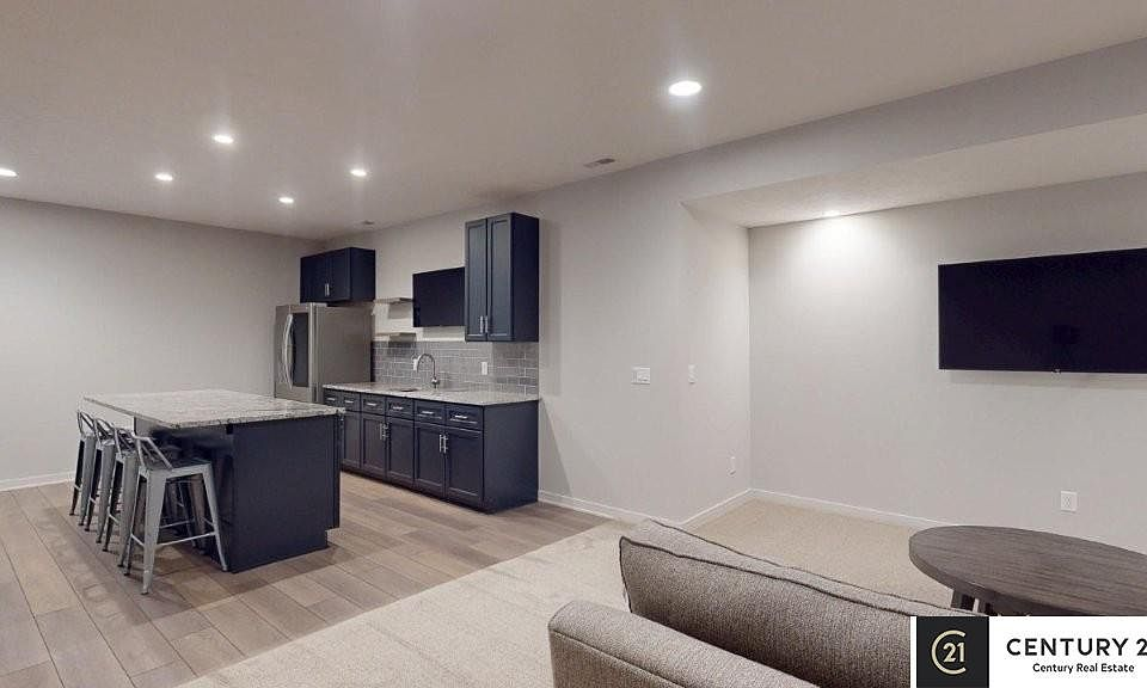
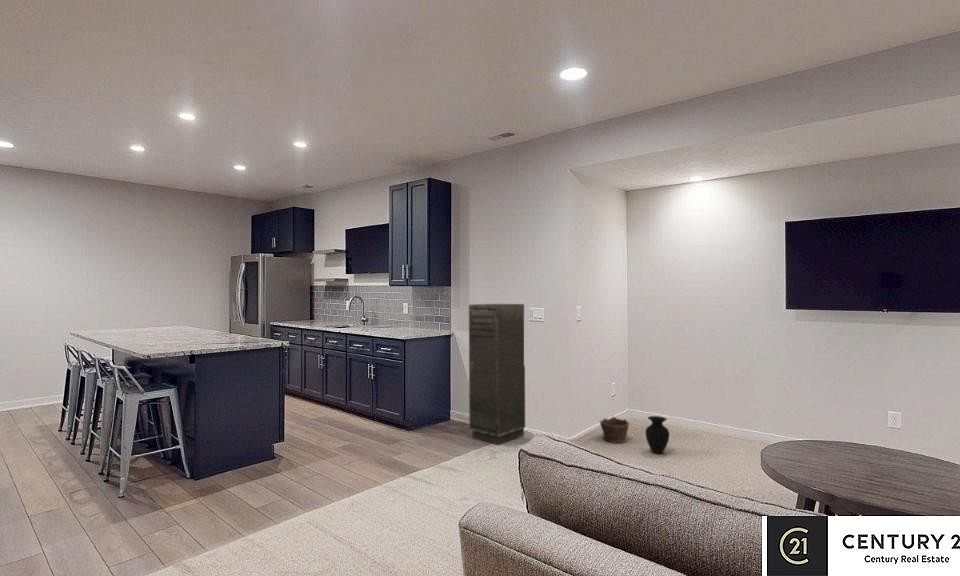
+ storage cabinet (496, 370)
+ clay pot (614, 426)
+ vase (657, 435)
